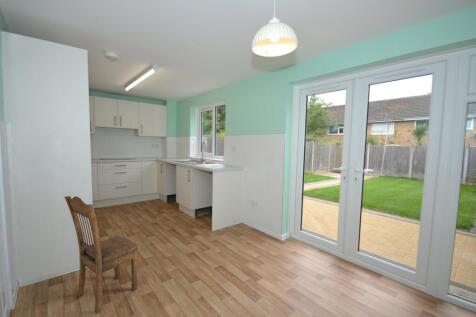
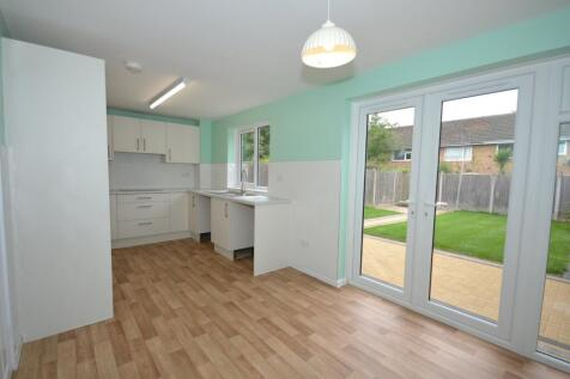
- dining chair (105, 243)
